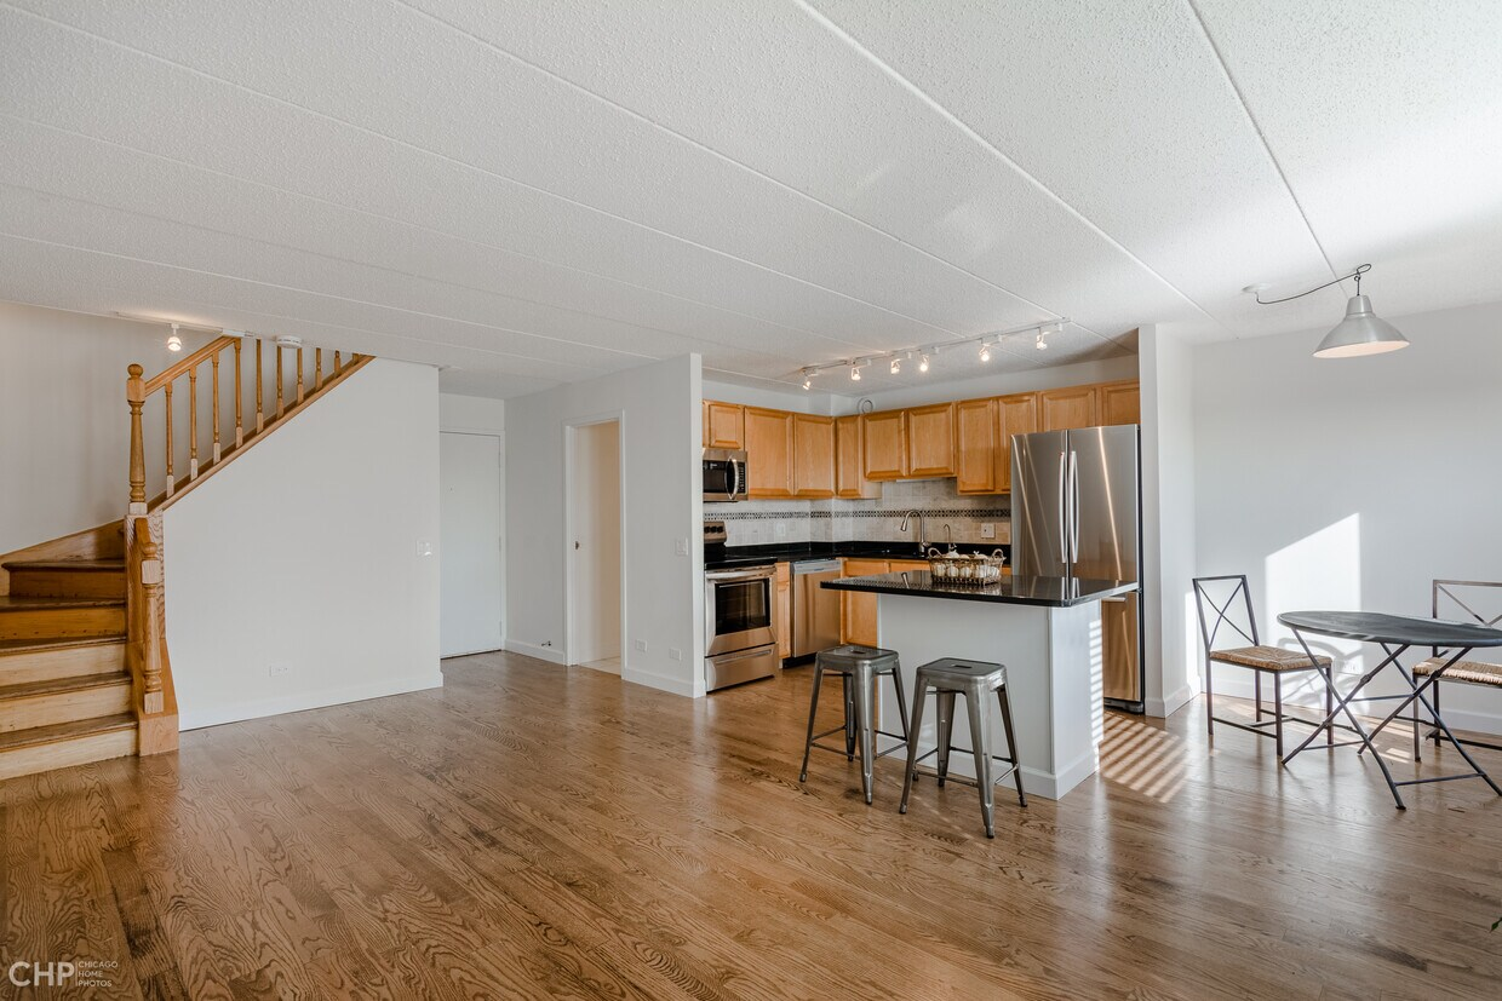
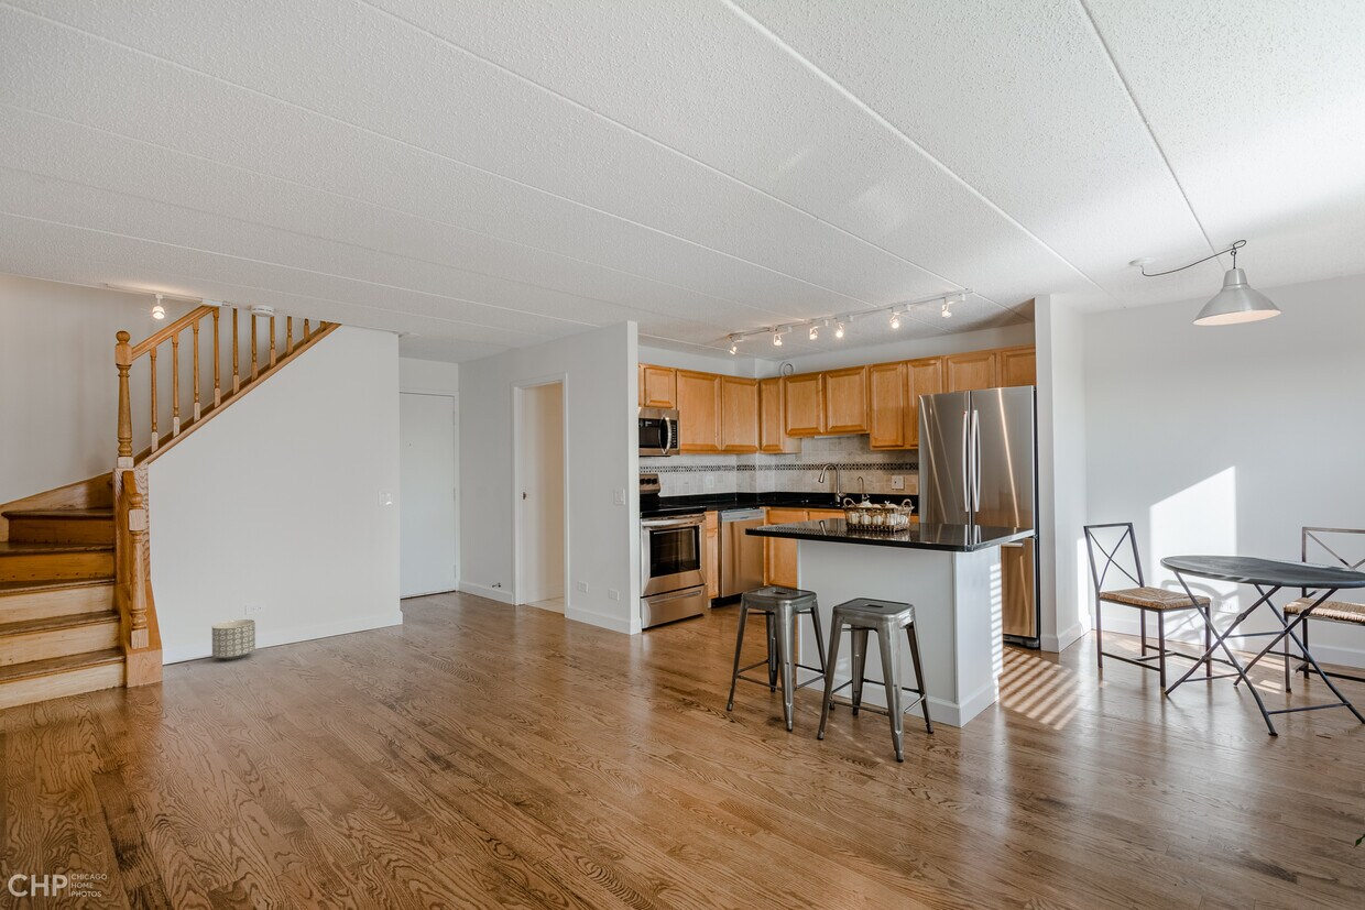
+ planter (233, 640)
